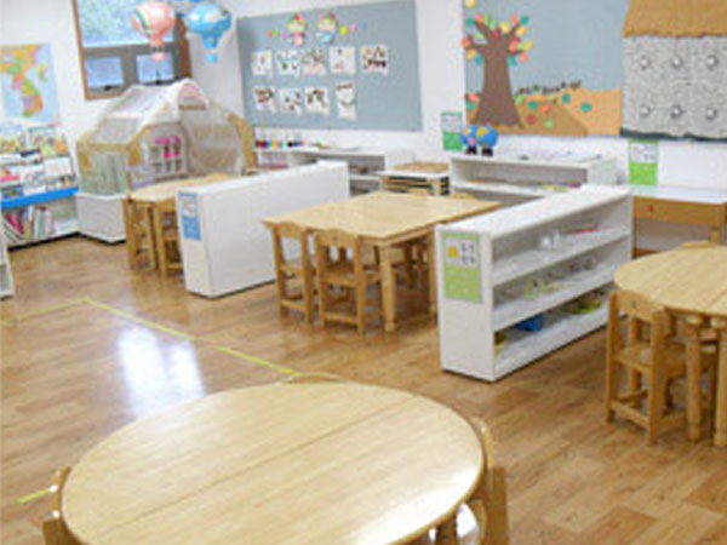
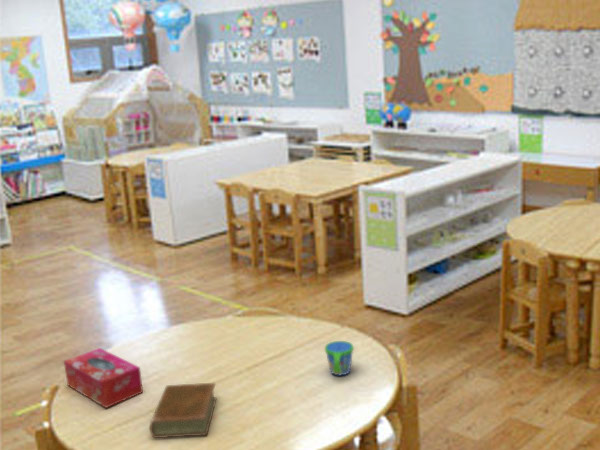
+ snack cup (339, 359)
+ tissue box (102, 376)
+ book (184, 409)
